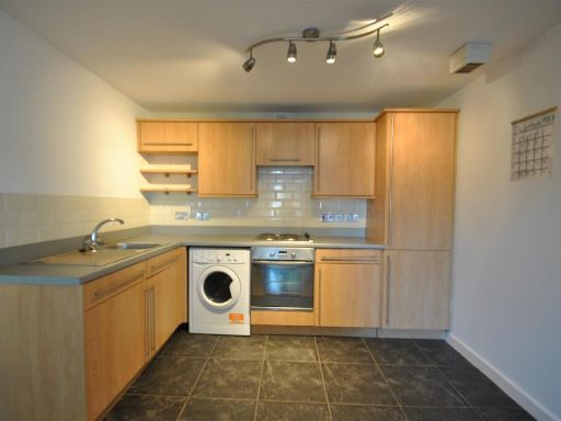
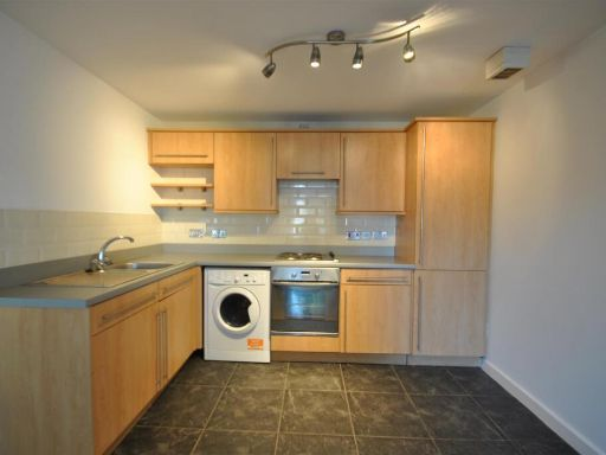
- calendar (530, 139)
